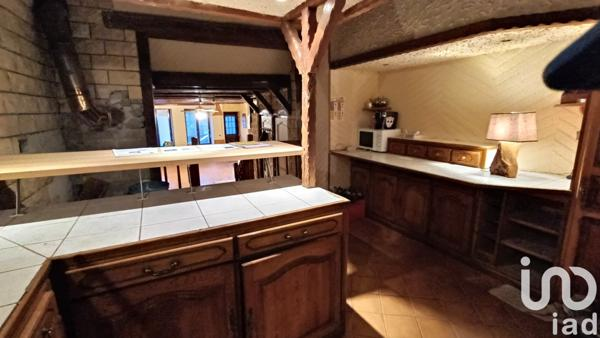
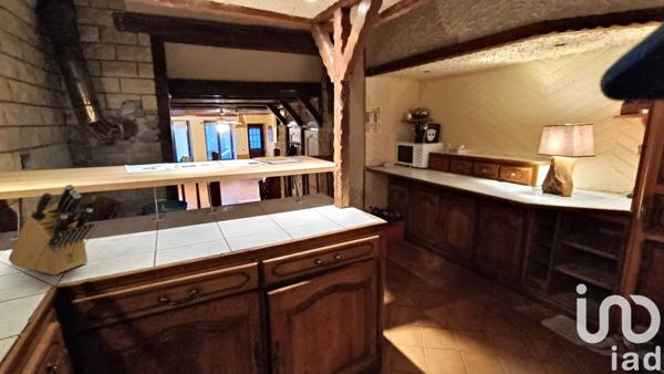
+ knife block (49, 226)
